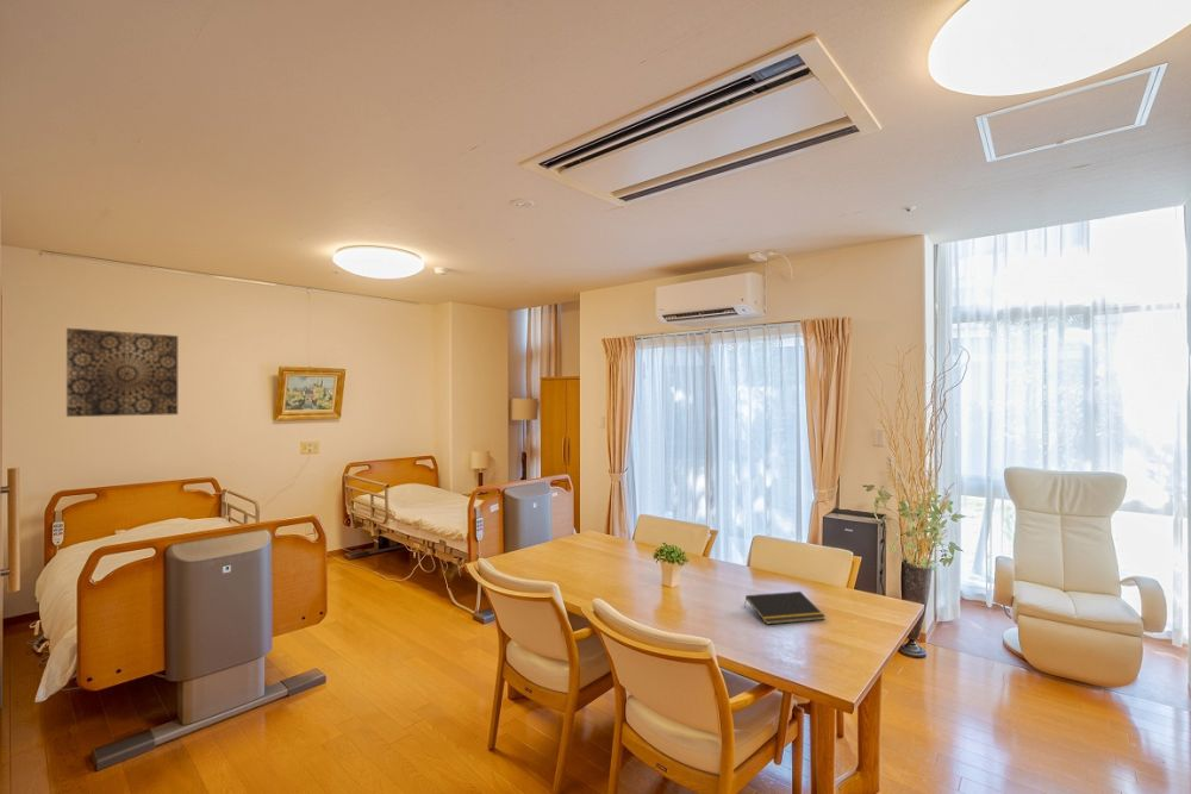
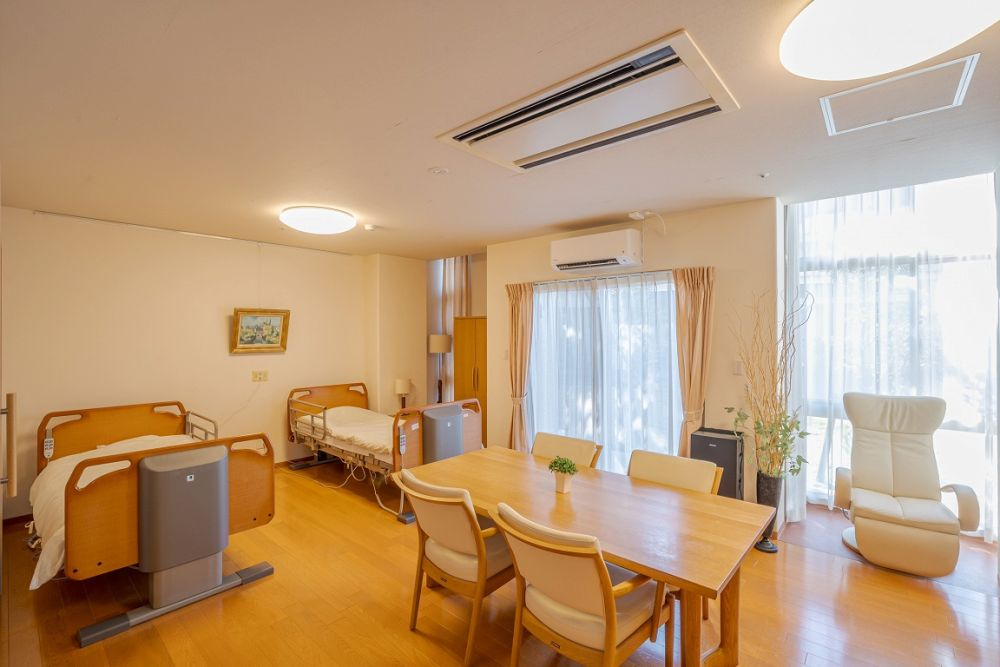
- notepad (784, 607)
- wall art (125, 374)
